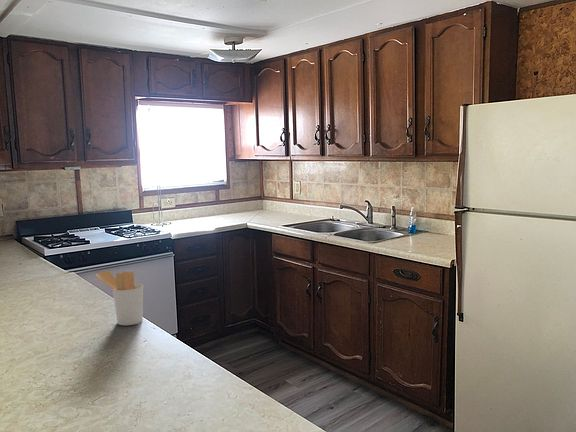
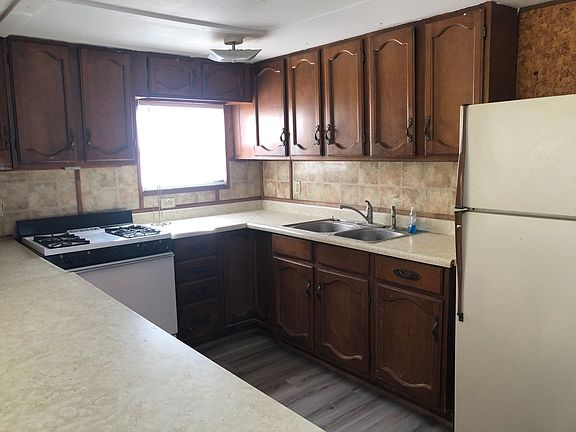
- utensil holder (120, 295)
